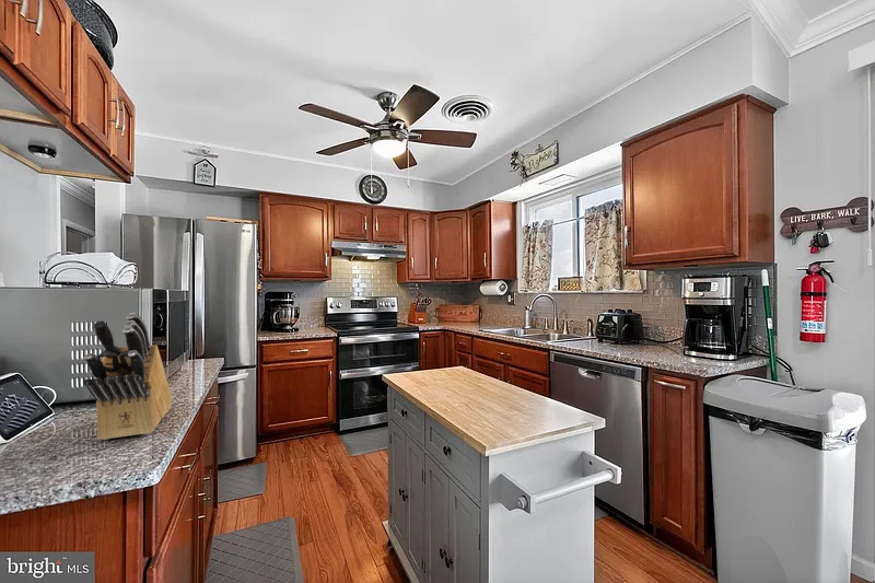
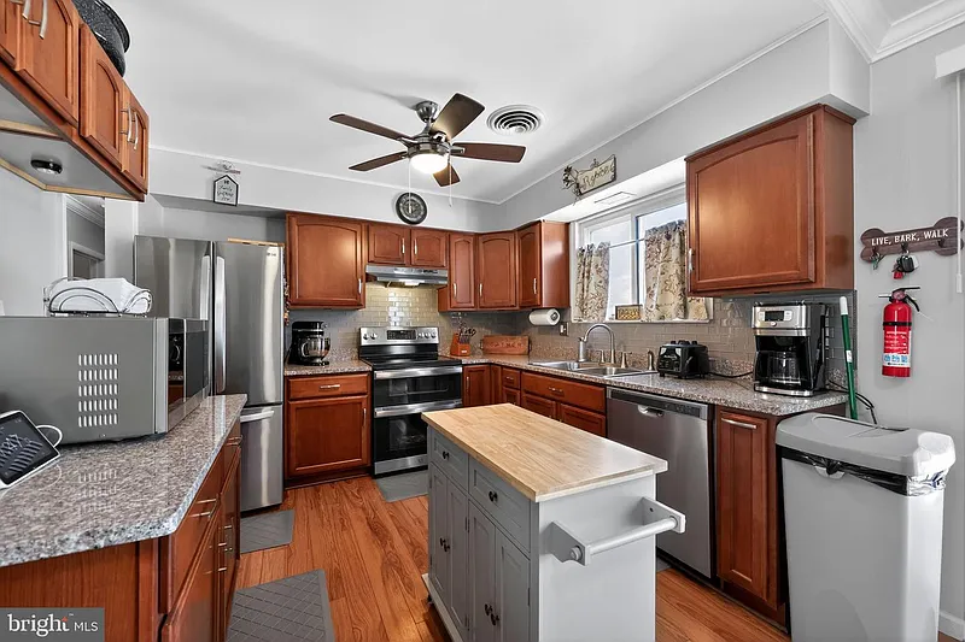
- knife block (133, 369)
